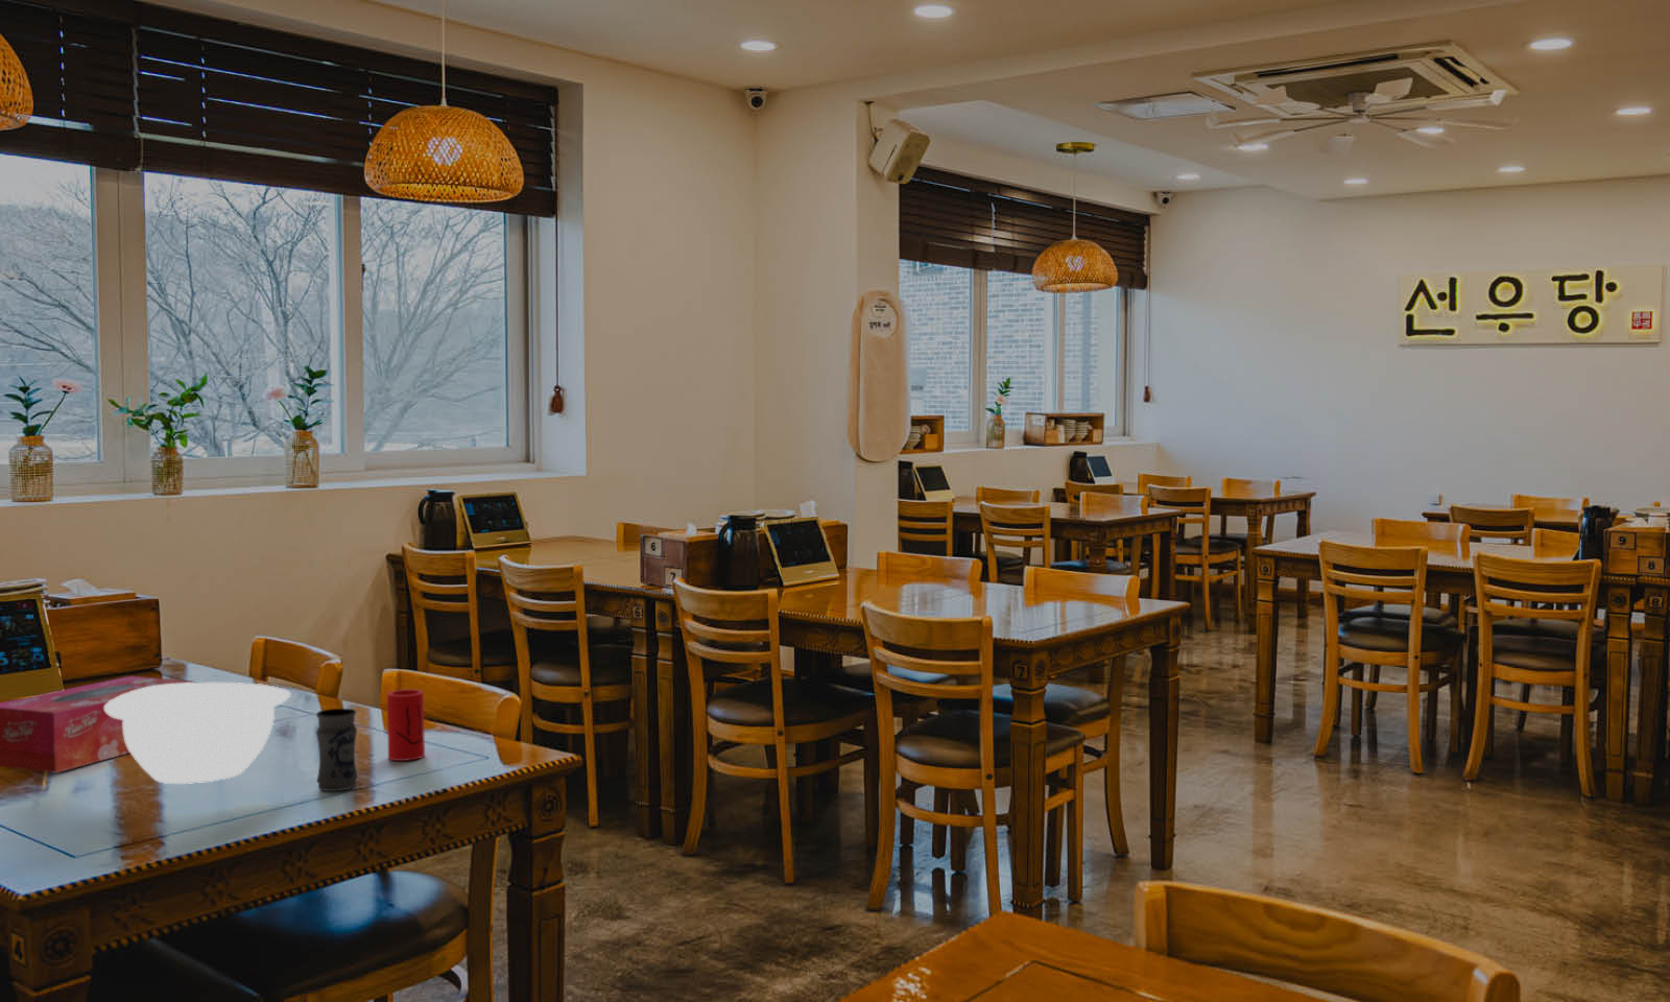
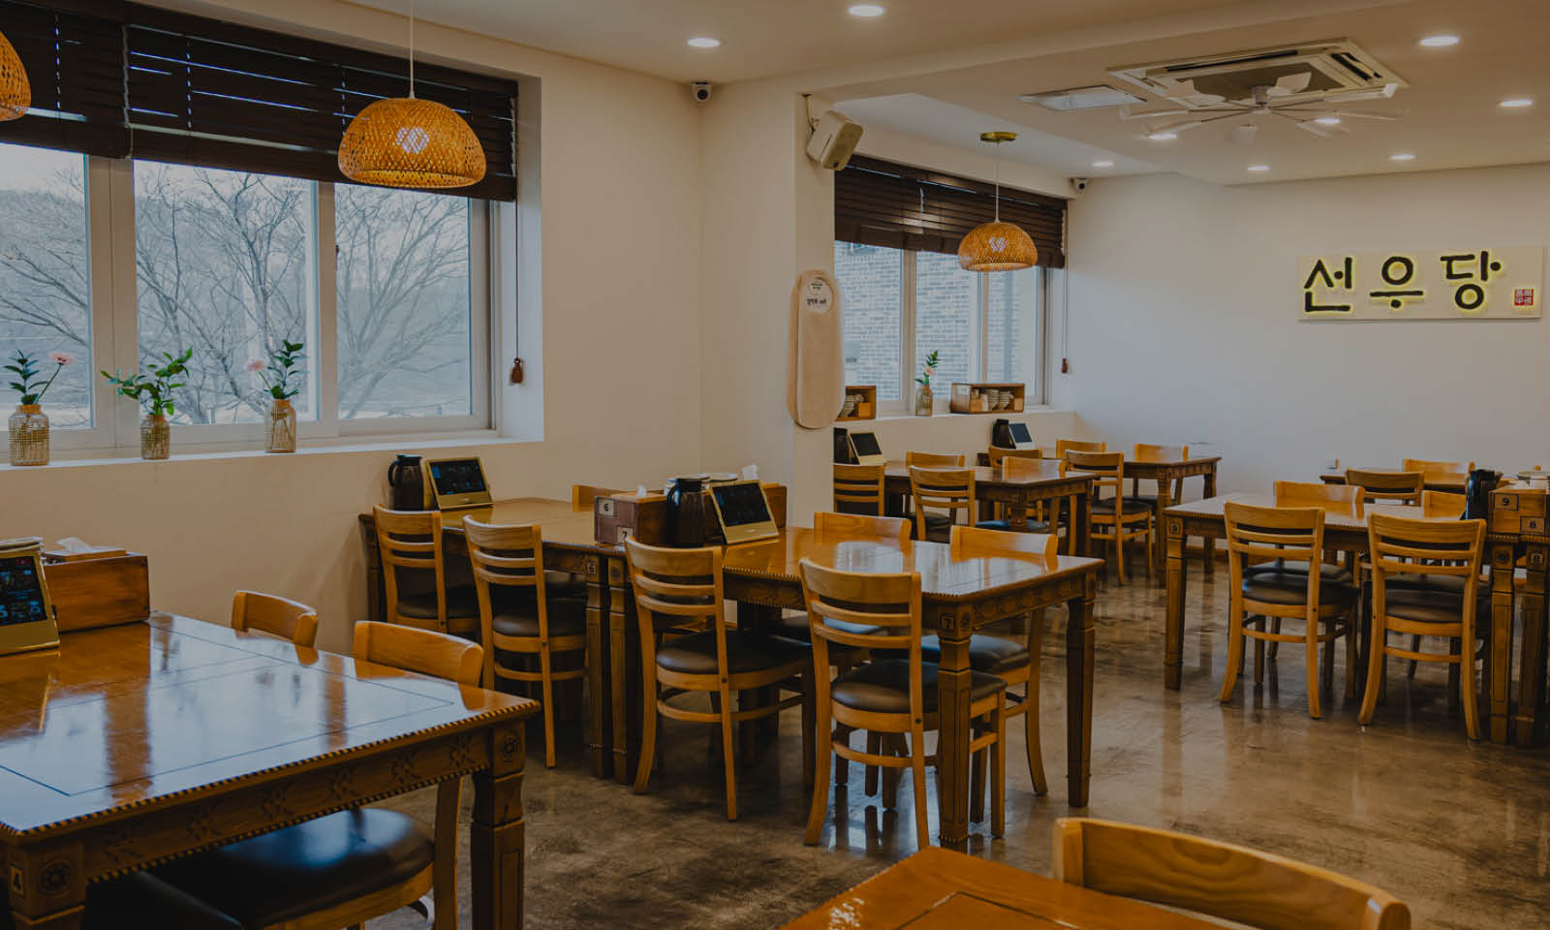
- jar (336, 748)
- tissue box (95, 722)
- mixing bowl (200, 734)
- cup (406, 724)
